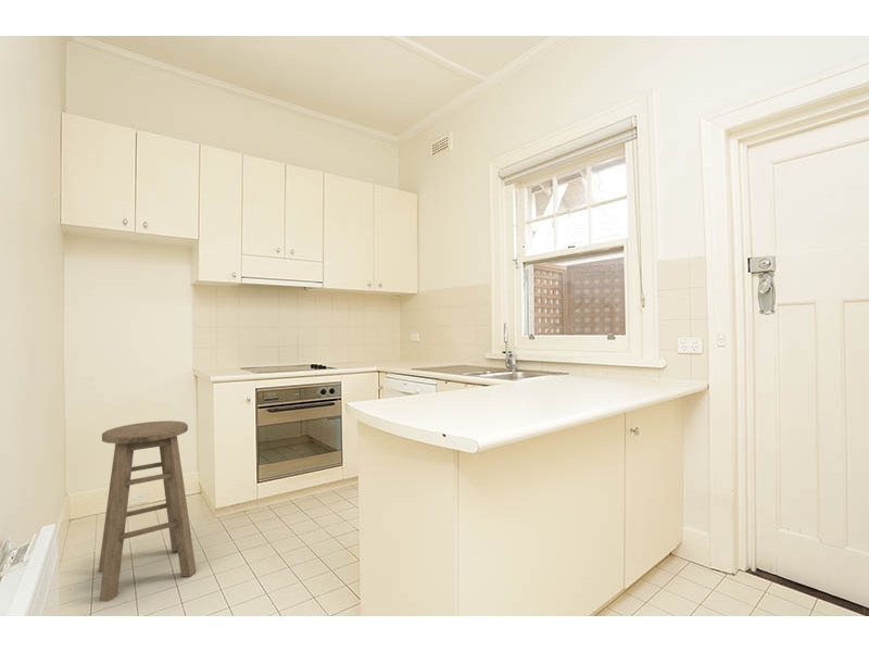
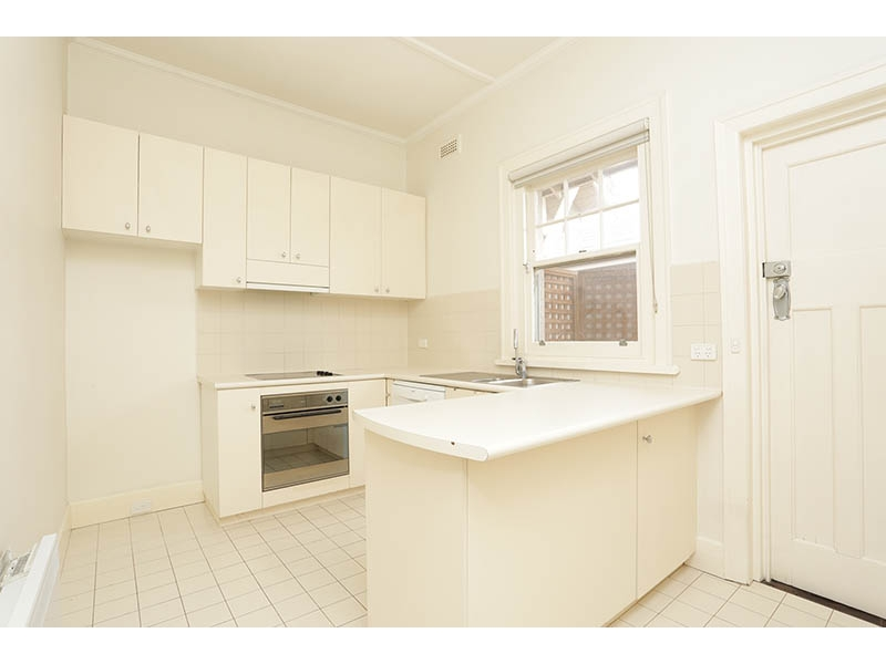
- bar stool (150, 506)
